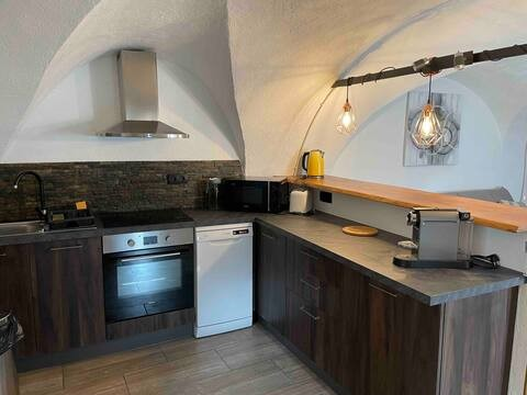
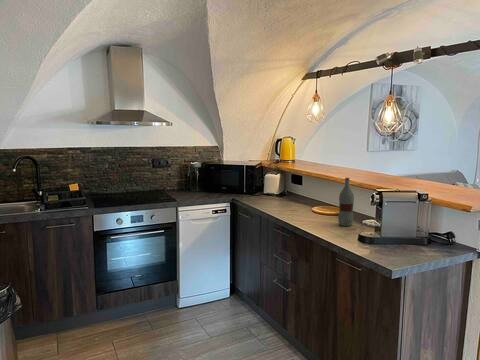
+ bottle (346, 201)
